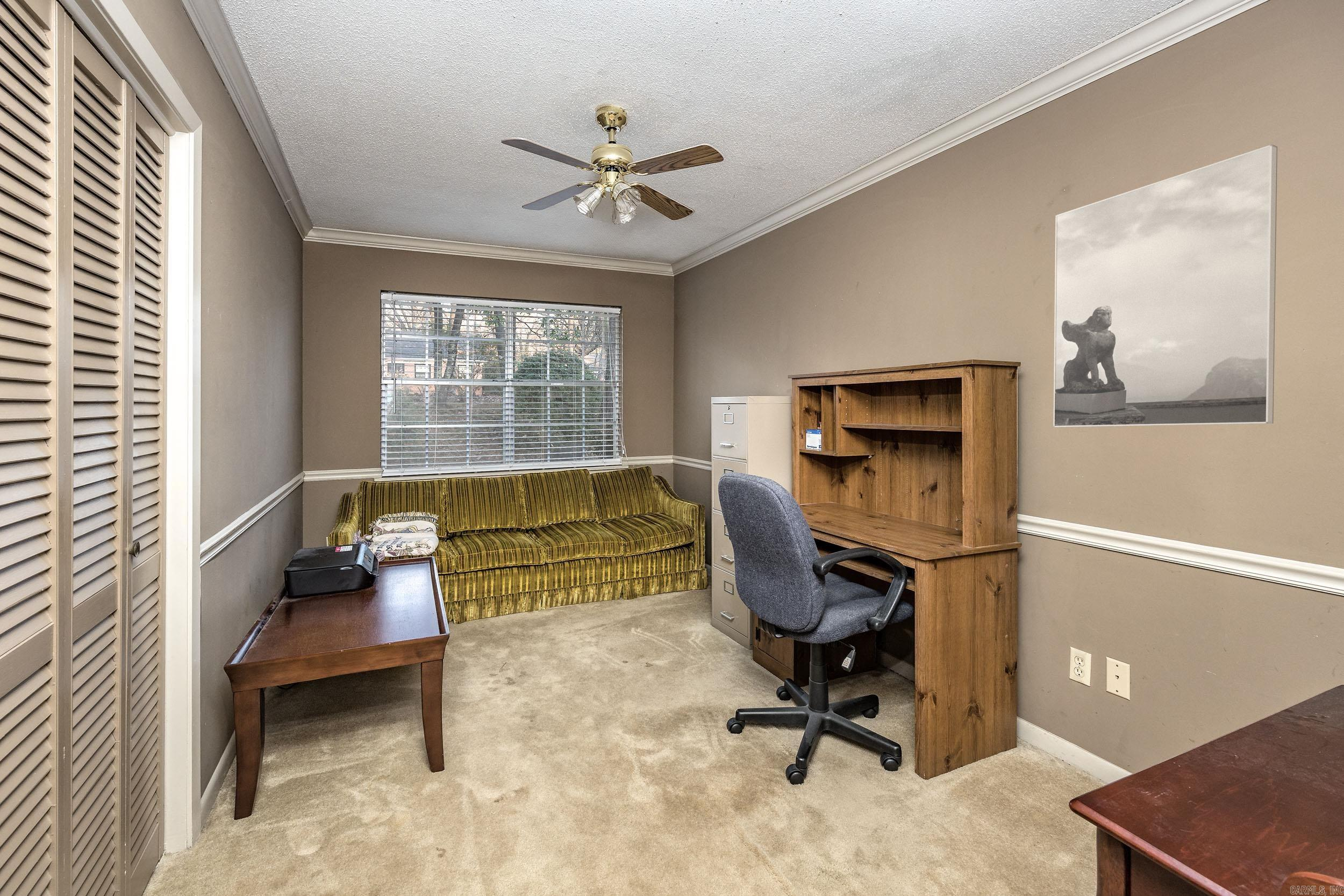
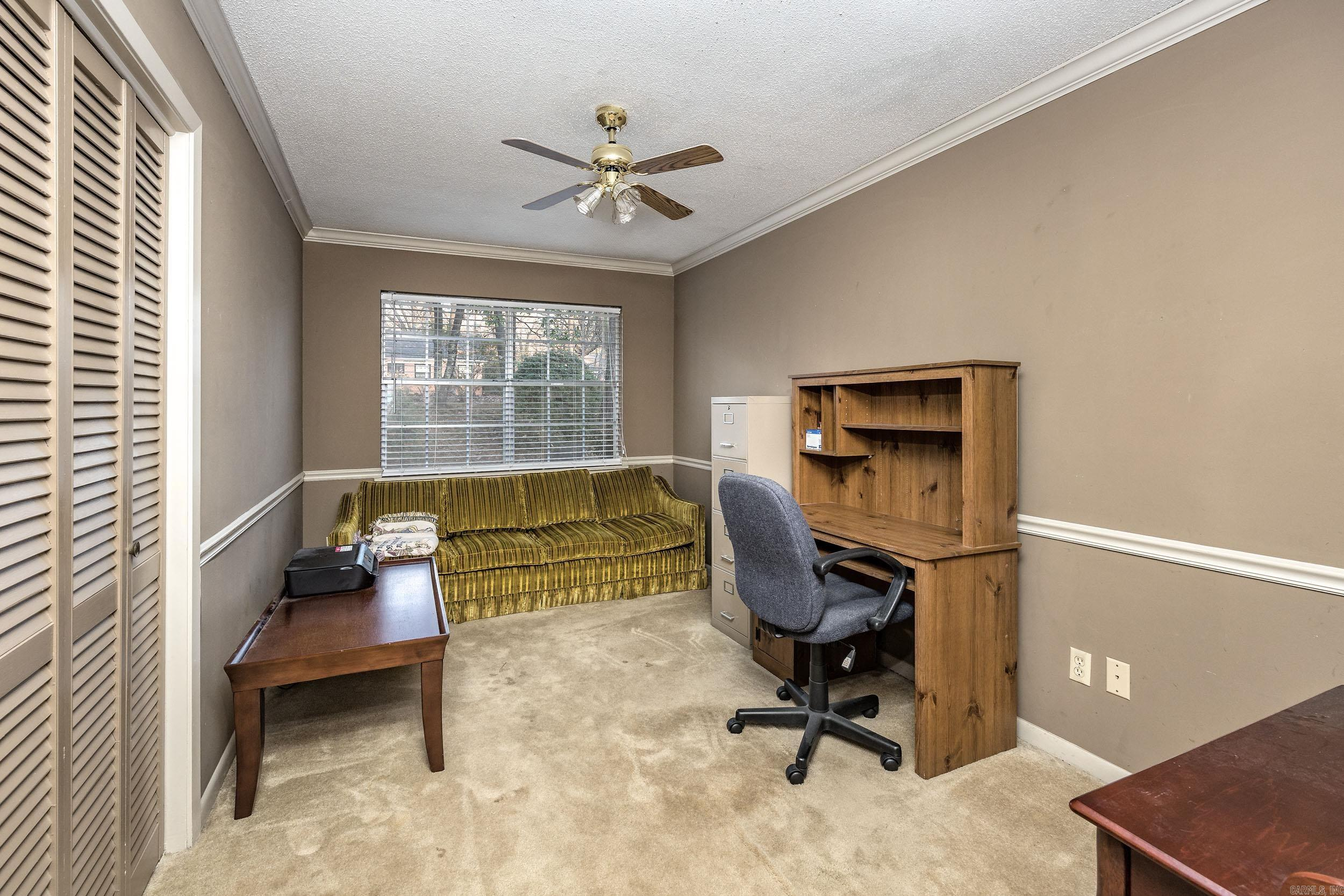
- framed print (1150, 306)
